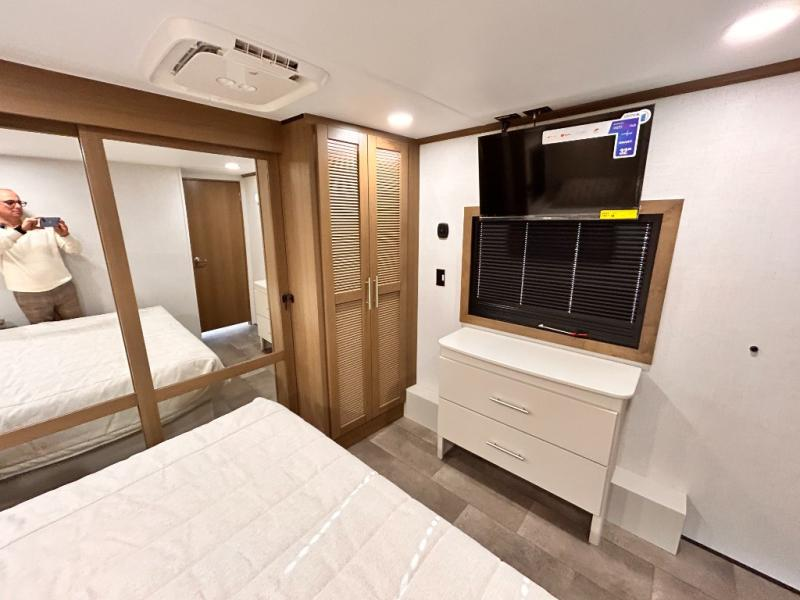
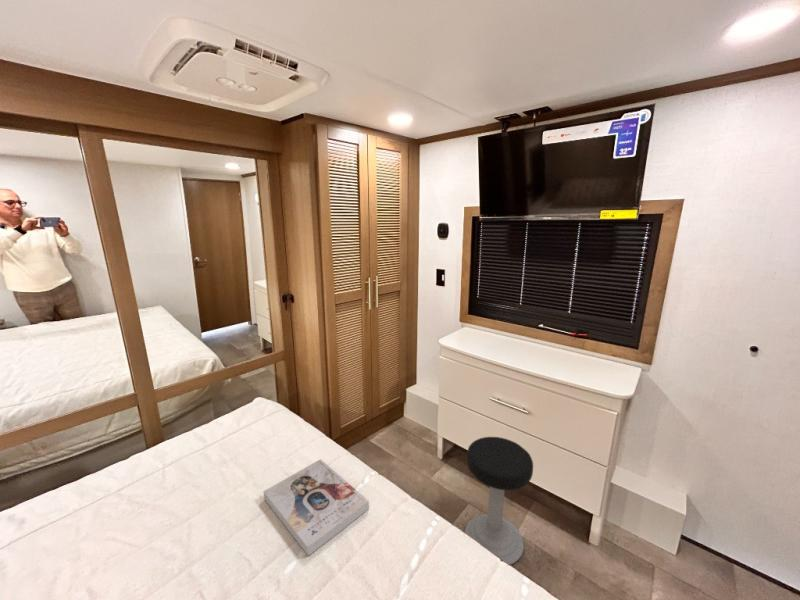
+ stool (496, 498)
+ book (315, 499)
